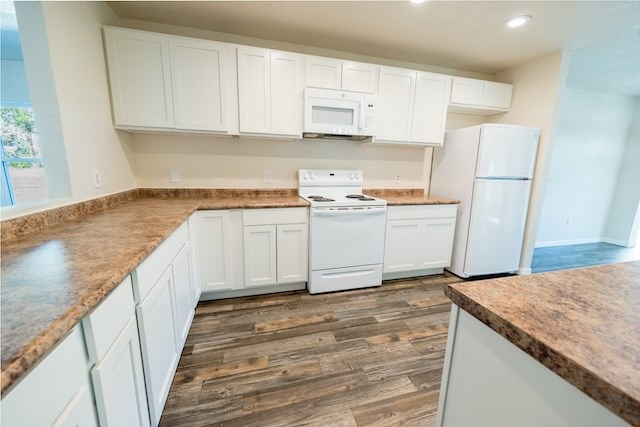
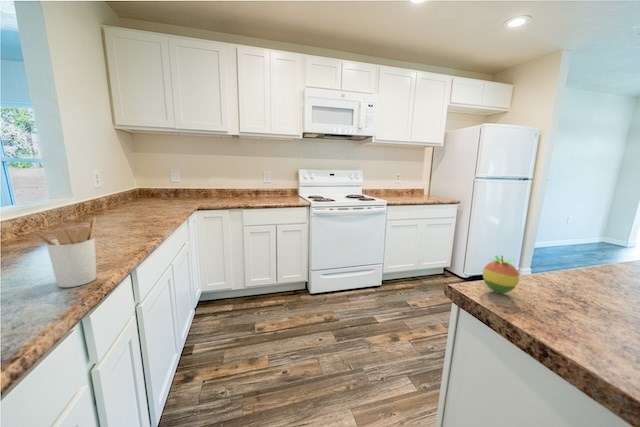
+ utensil holder (74, 252)
+ fruit (500, 274)
